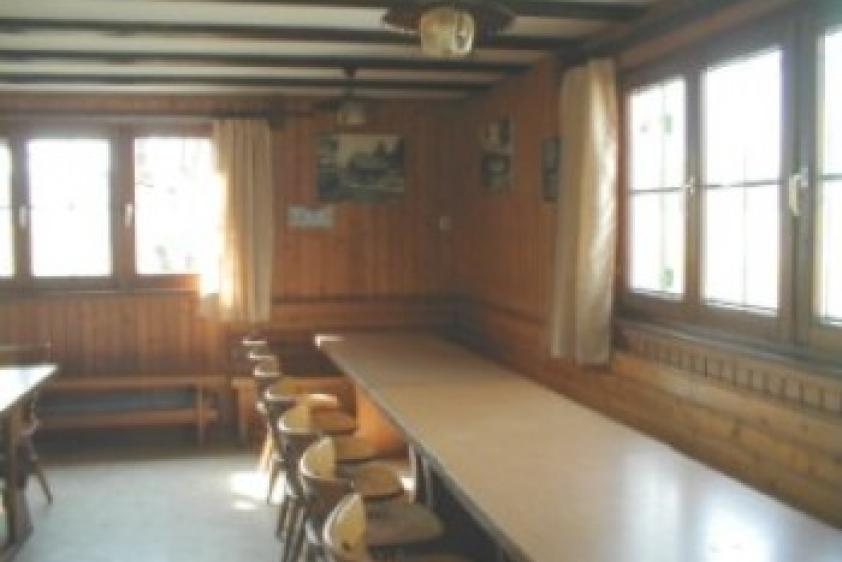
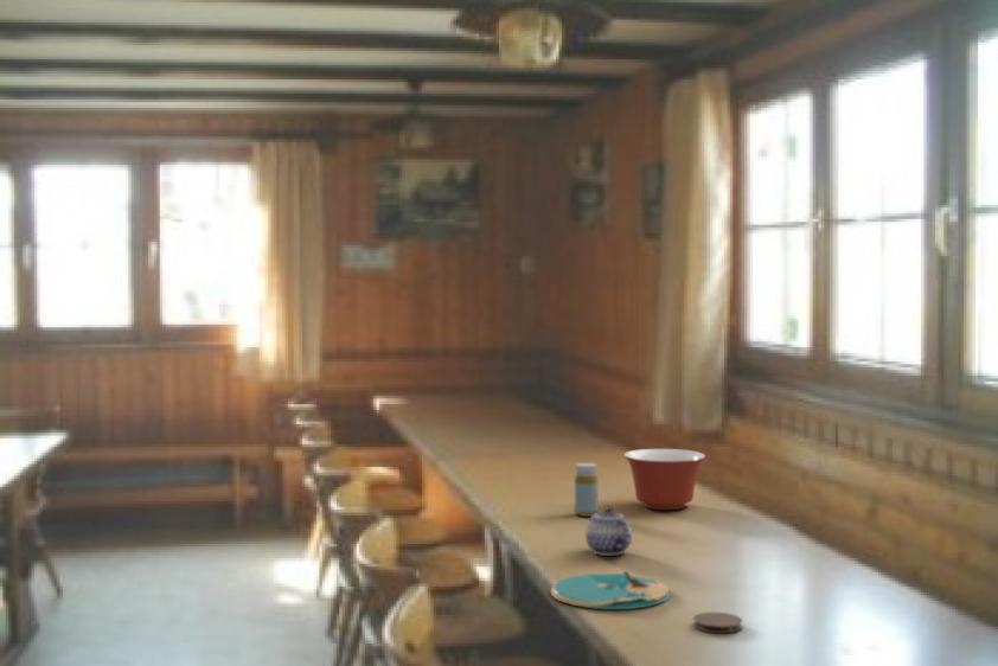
+ plate (609, 582)
+ teapot (608, 530)
+ coaster (717, 622)
+ mixing bowl (664, 480)
+ bottle (586, 488)
